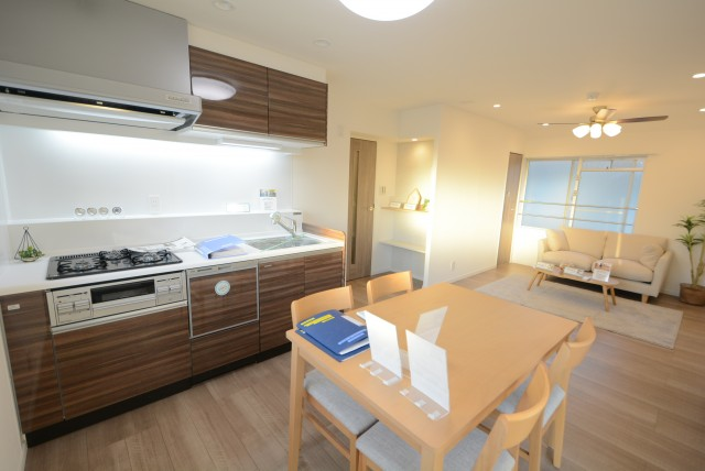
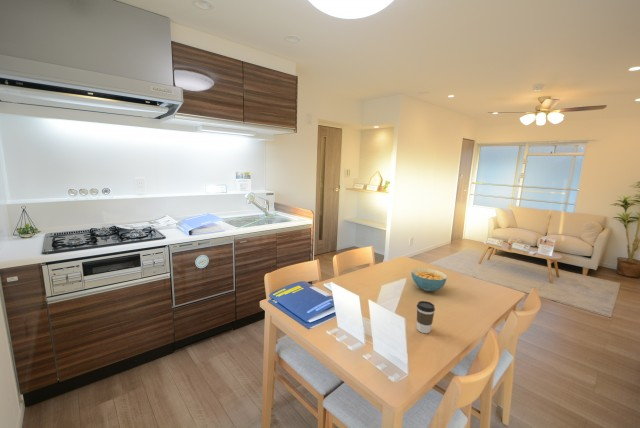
+ coffee cup (424, 317)
+ cereal bowl (428, 281)
